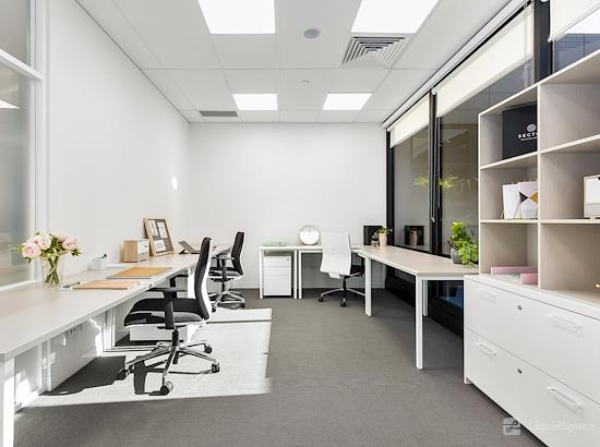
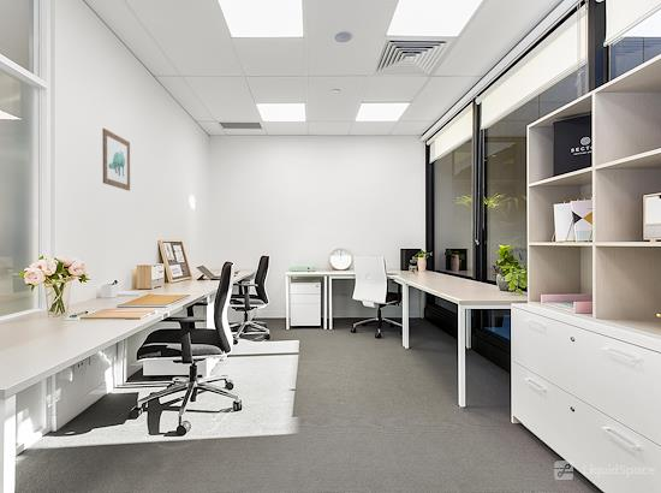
+ wall art (117, 161)
